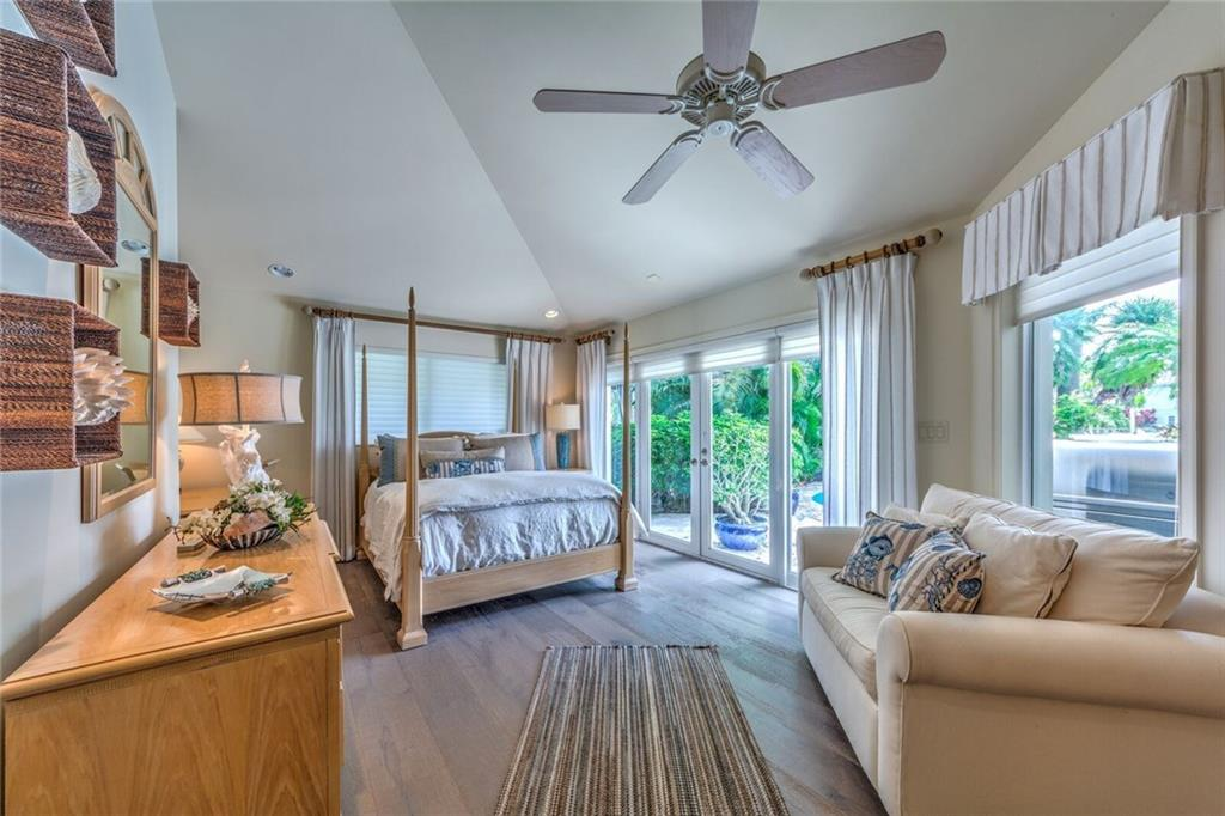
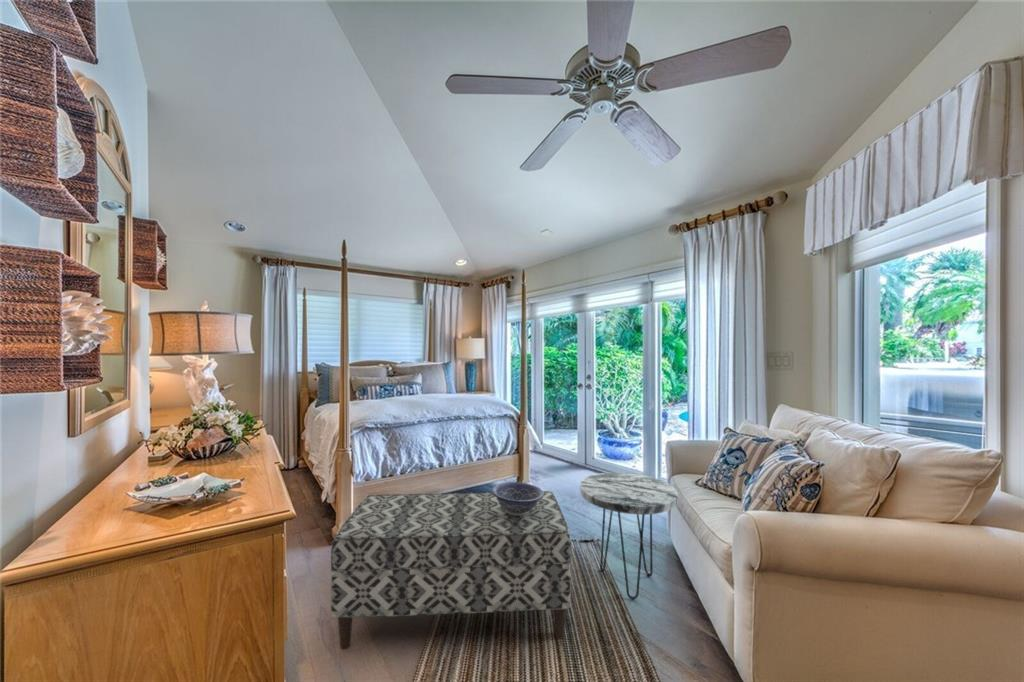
+ side table (622, 535)
+ bench (457, 561)
+ decorative bowl (516, 501)
